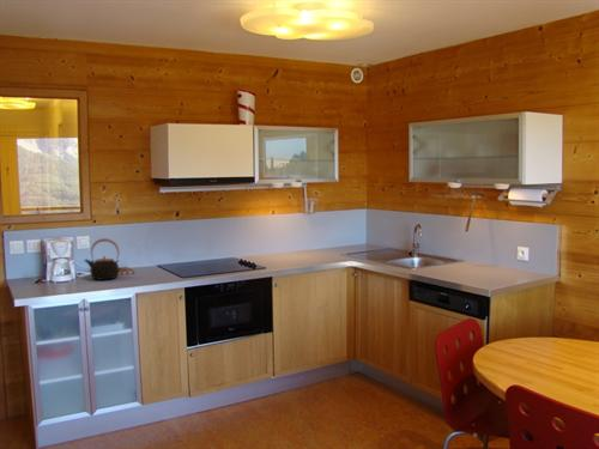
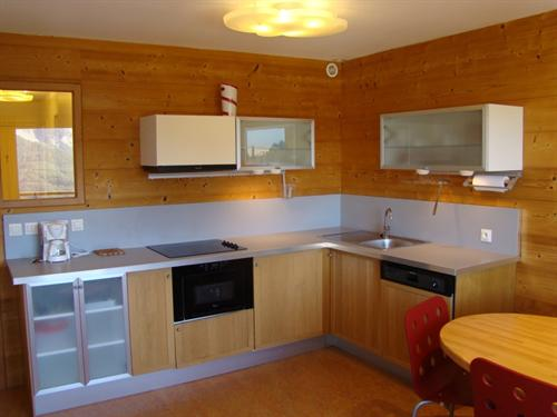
- teapot (101, 259)
